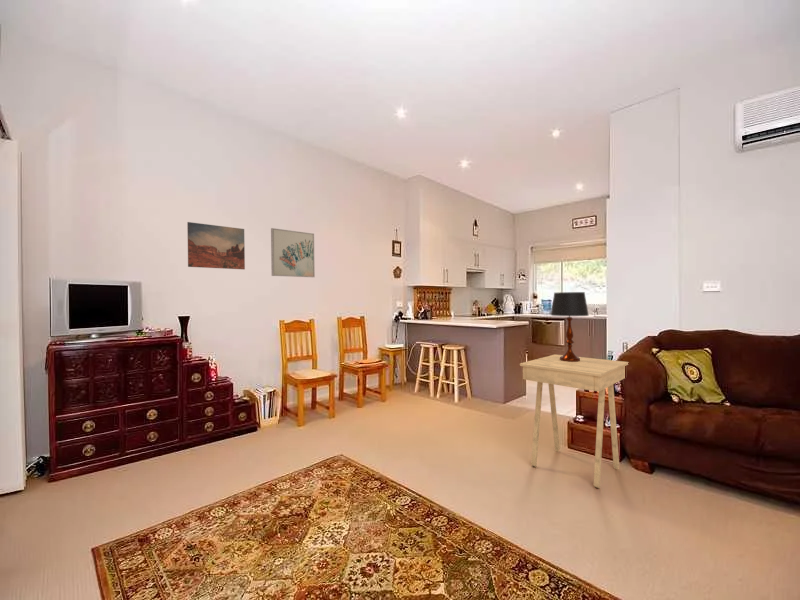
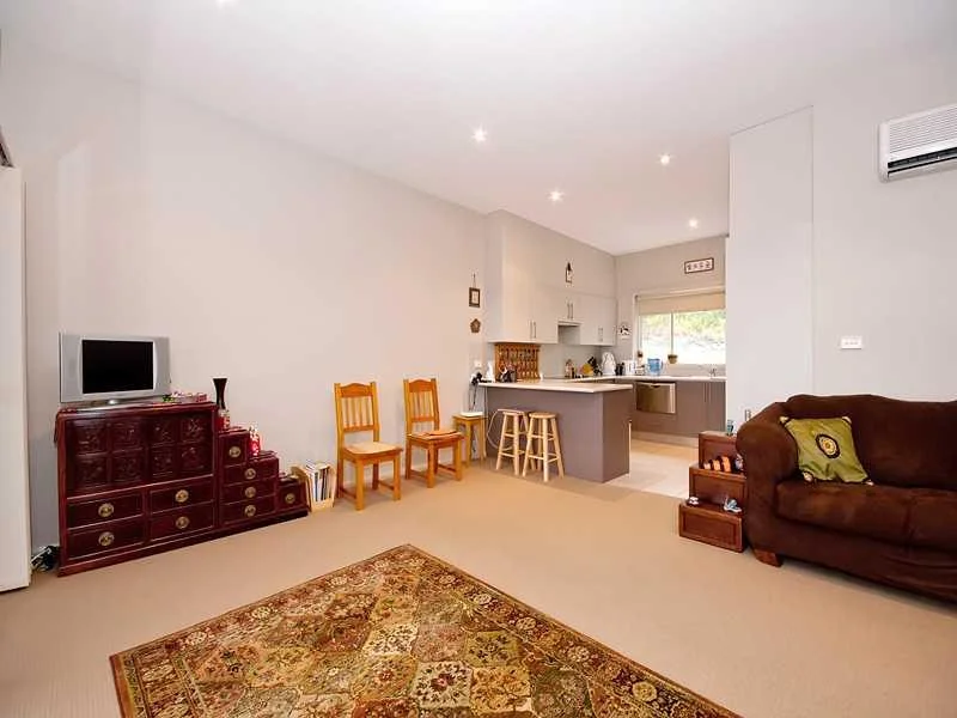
- table lamp (569, 326)
- wall art (293, 253)
- side table (556, 414)
- wall art (217, 246)
